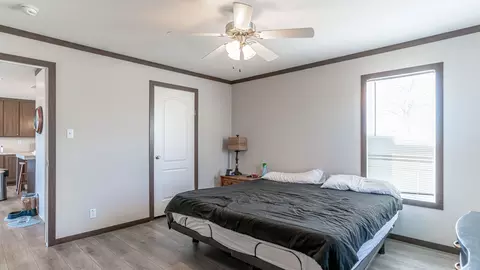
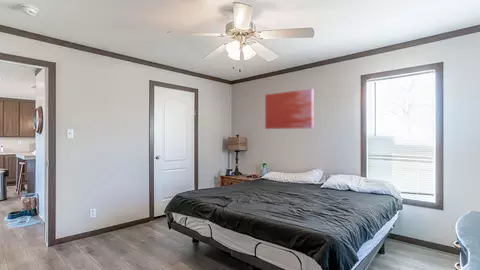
+ wall art (287, 110)
